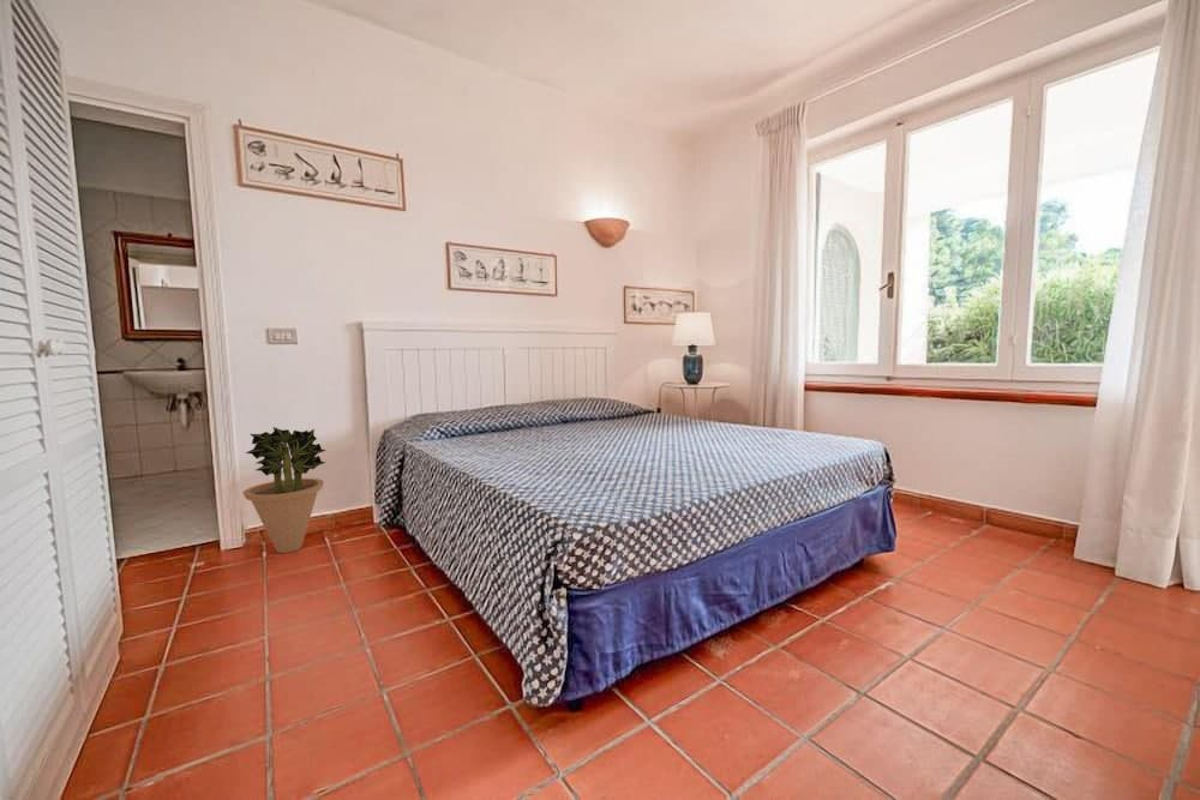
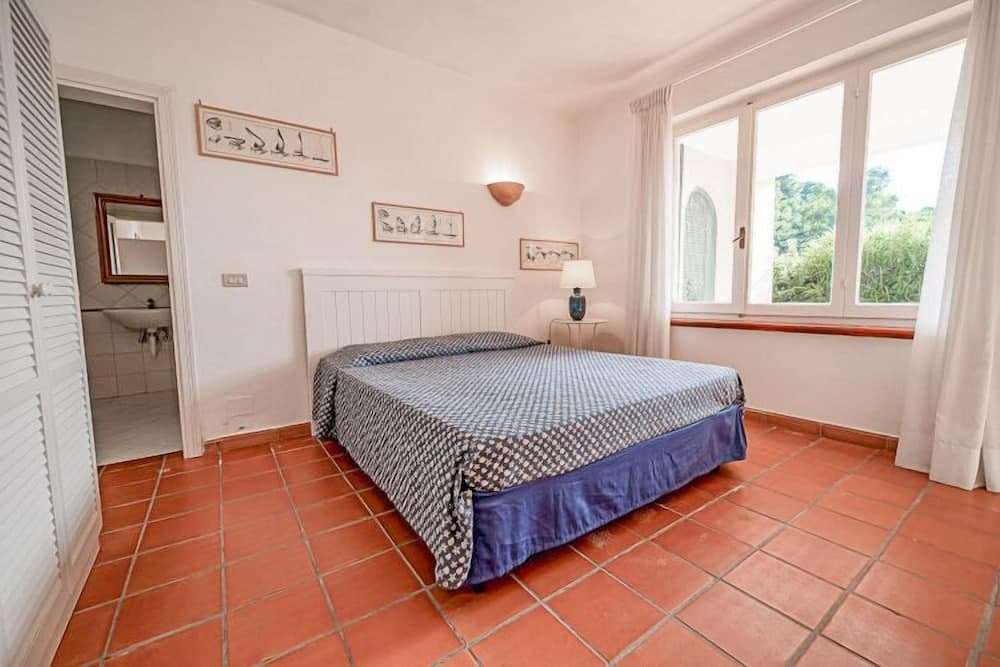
- potted plant (288, 487)
